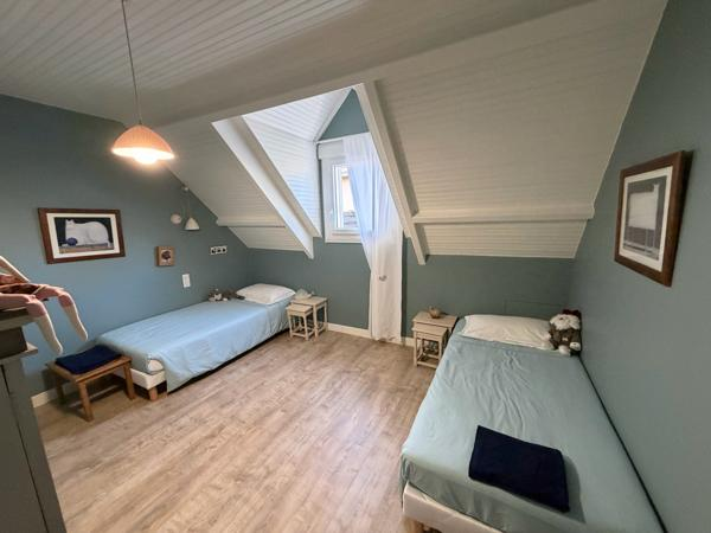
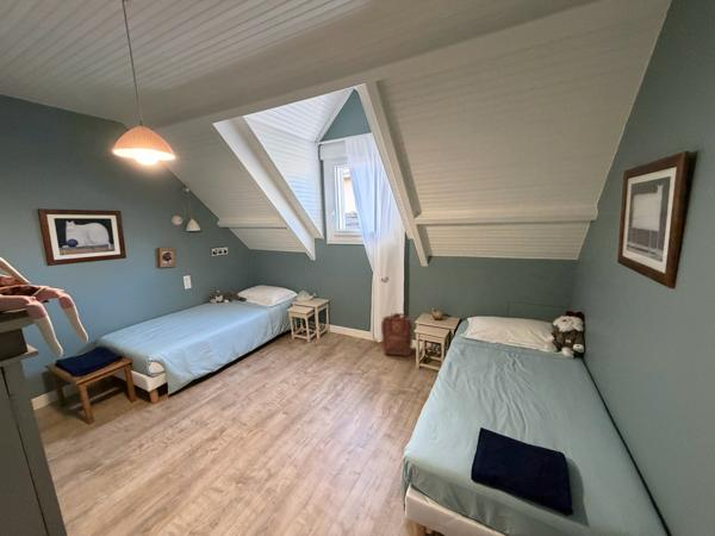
+ backpack (396, 332)
